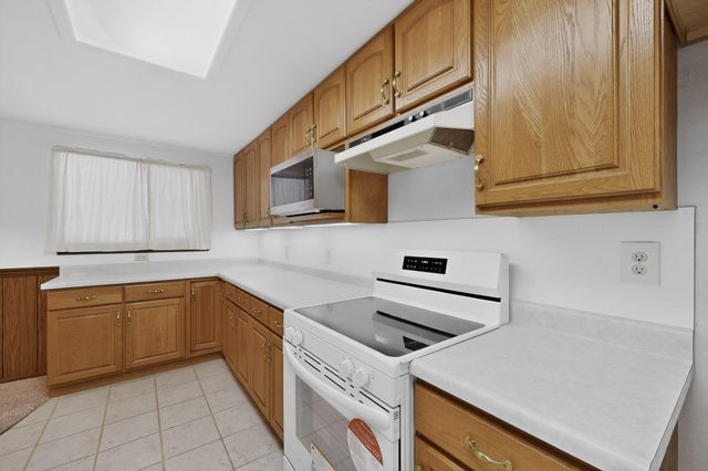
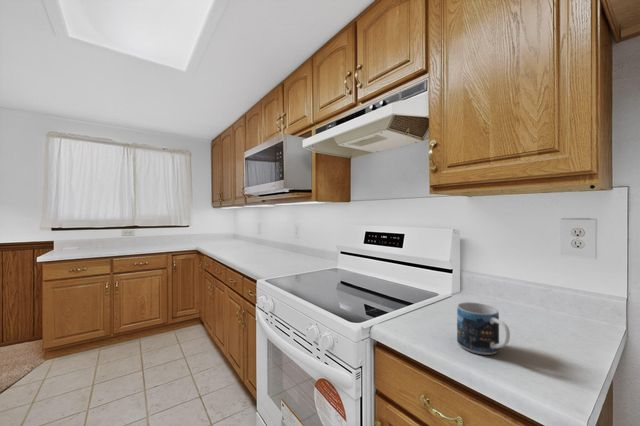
+ mug (484, 330)
